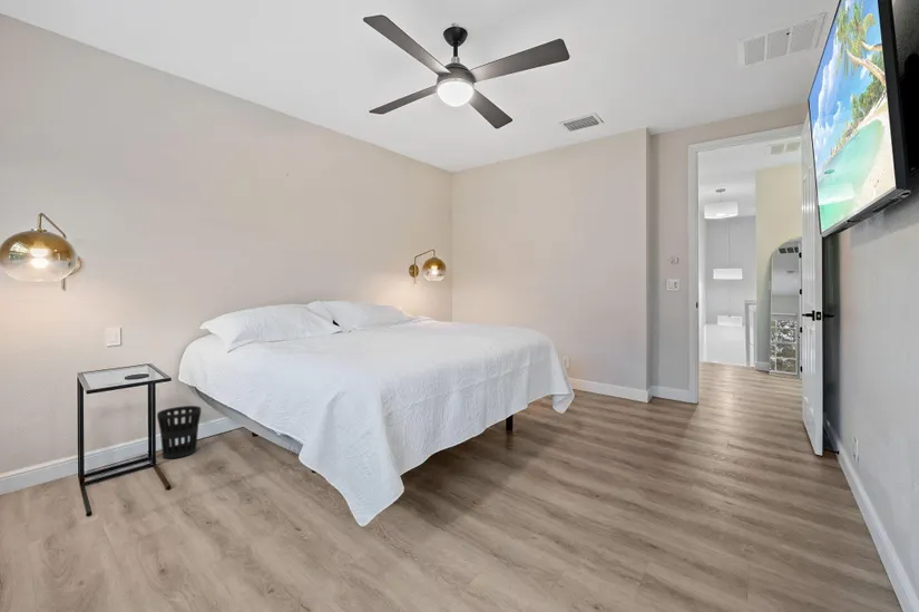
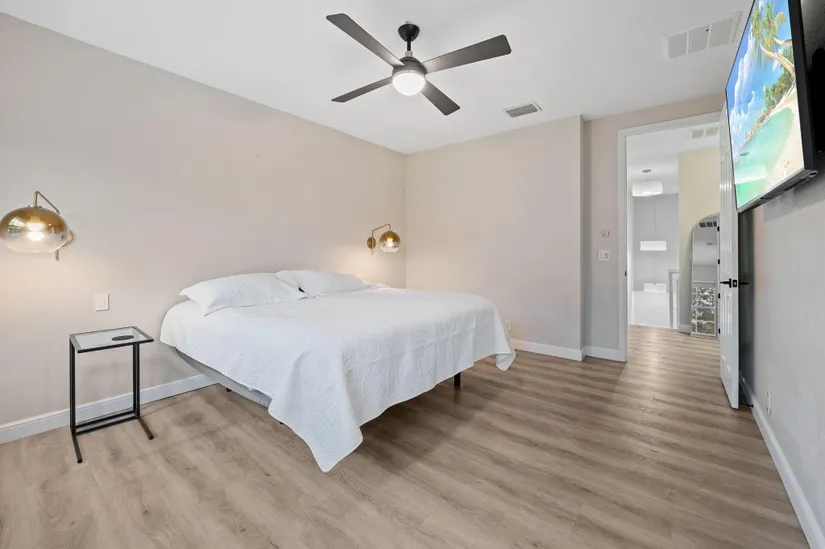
- wastebasket (179, 431)
